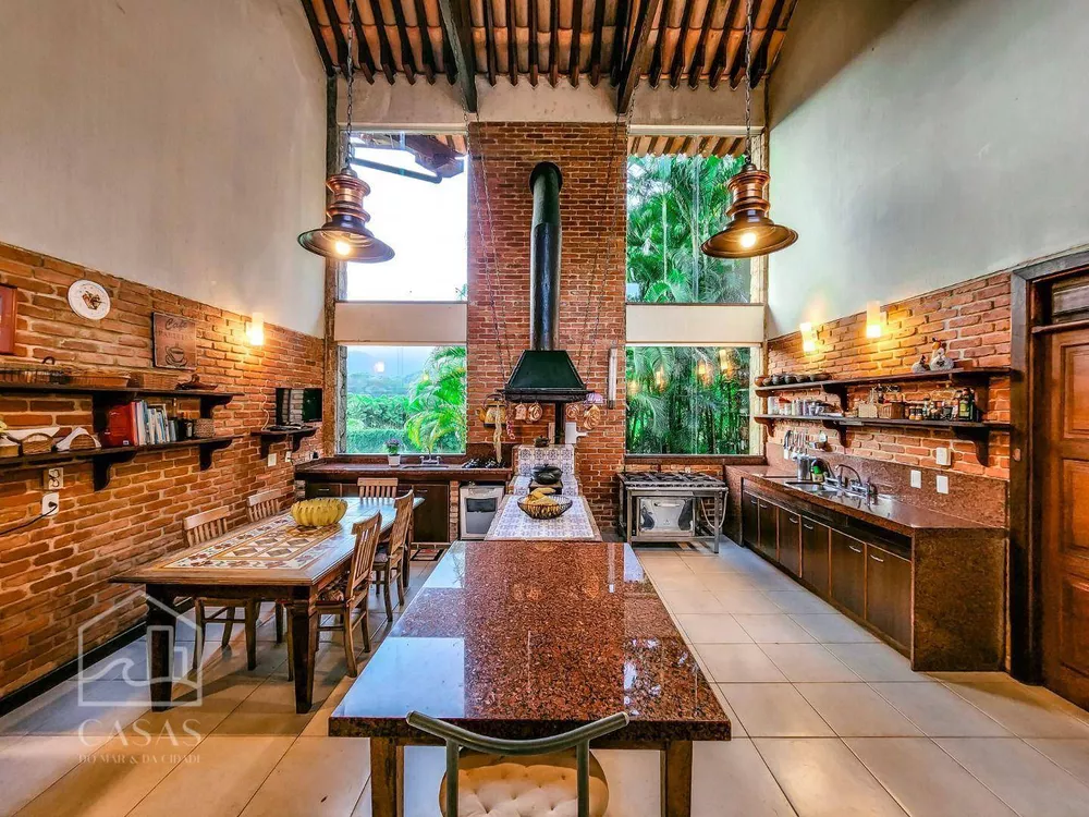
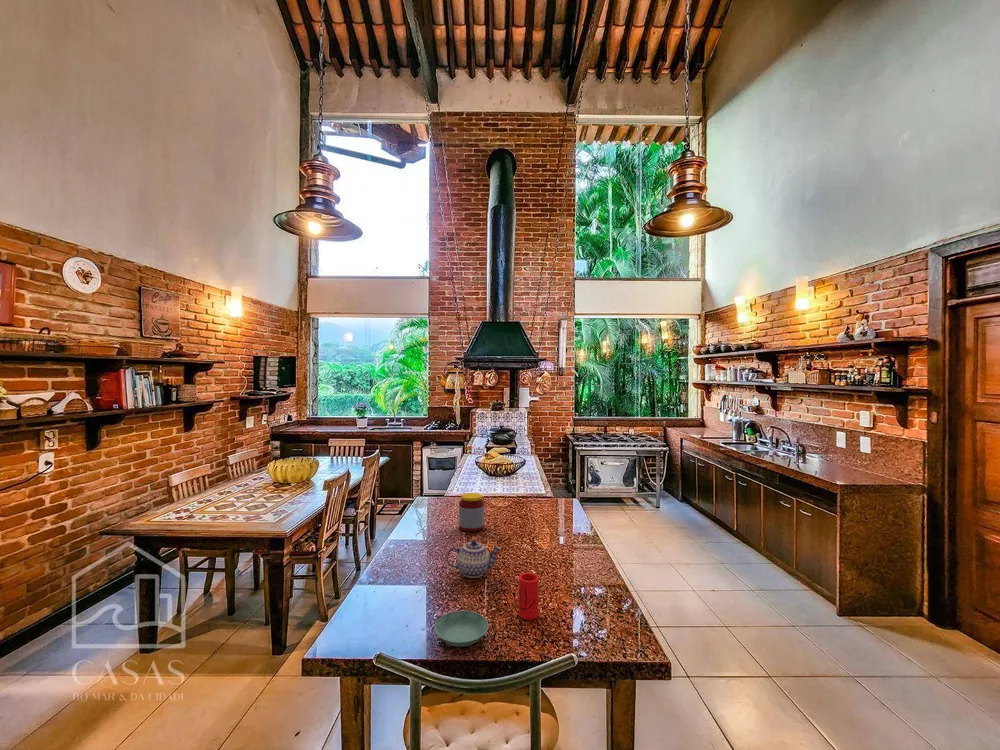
+ cup (528, 595)
+ jar (471, 511)
+ teapot (473, 556)
+ saucer (461, 629)
